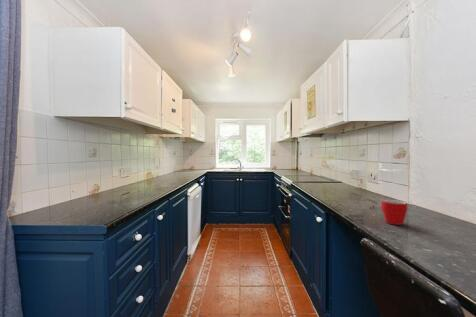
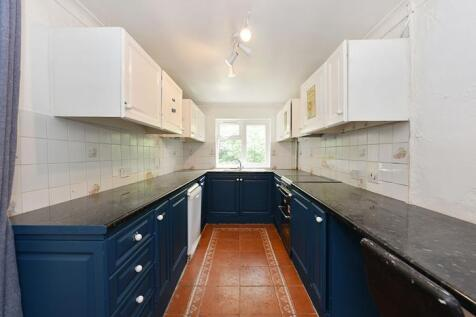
- mug (391, 211)
